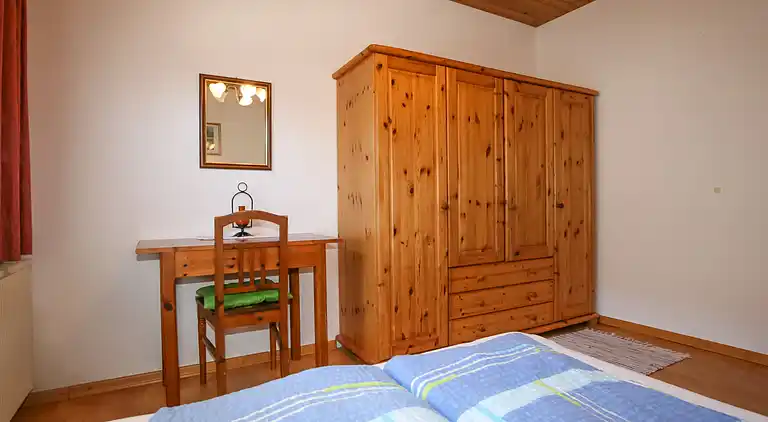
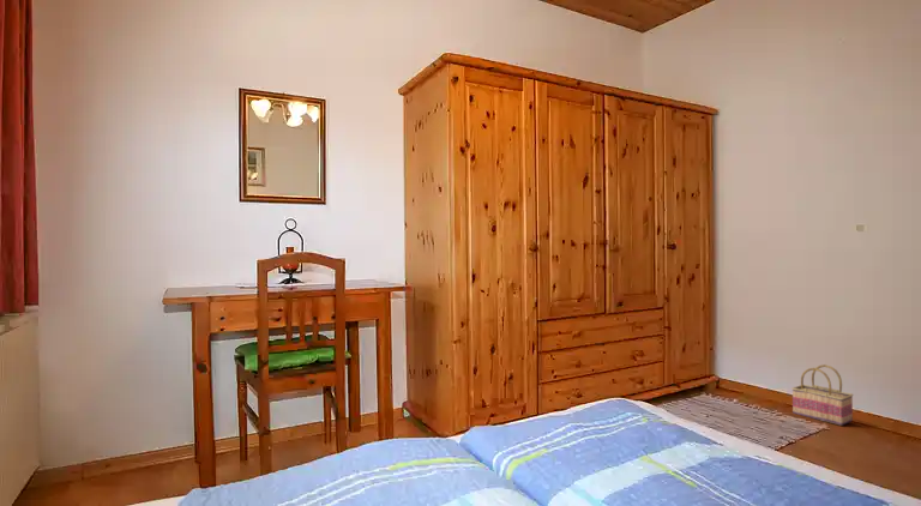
+ basket (821, 391)
